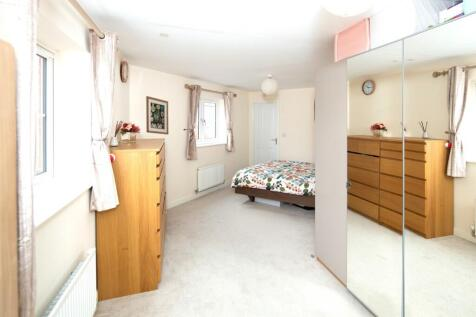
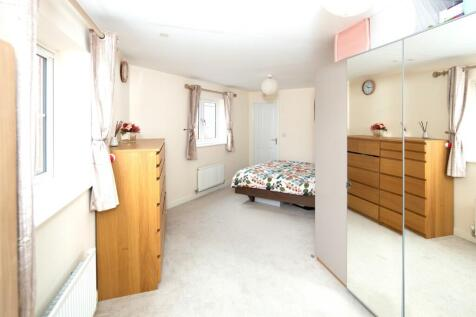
- wall art (157, 116)
